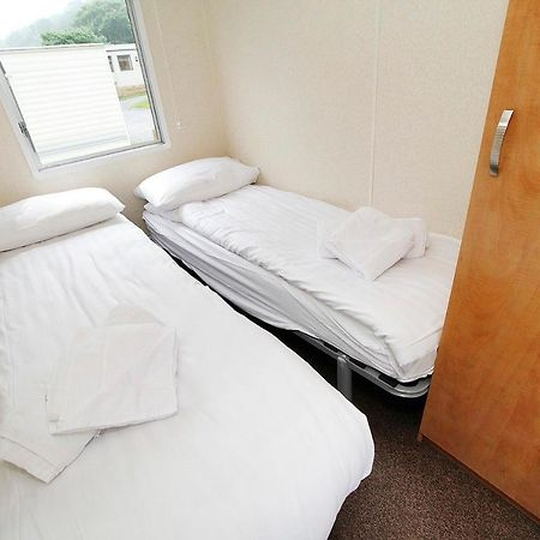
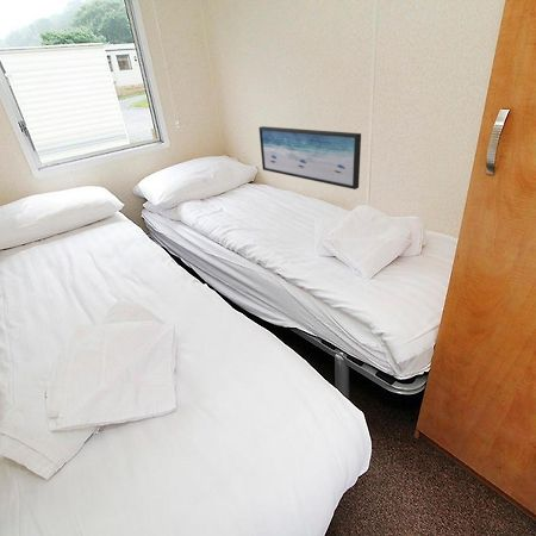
+ wall art (304, 154)
